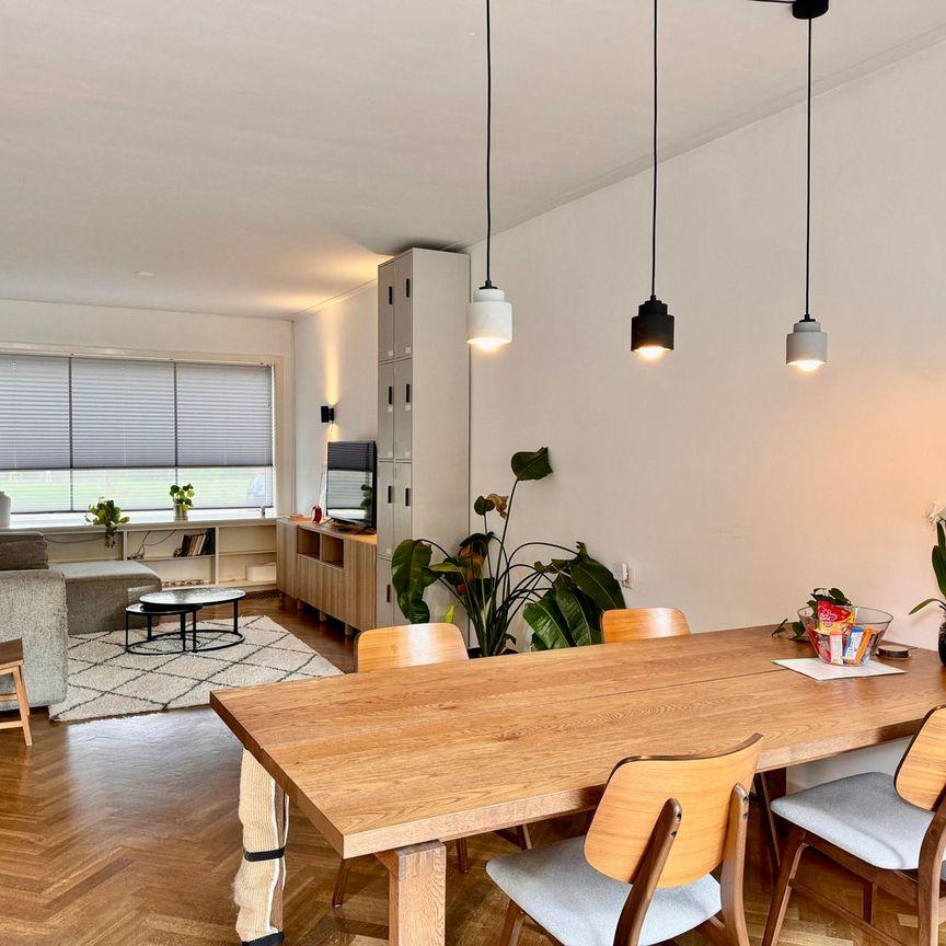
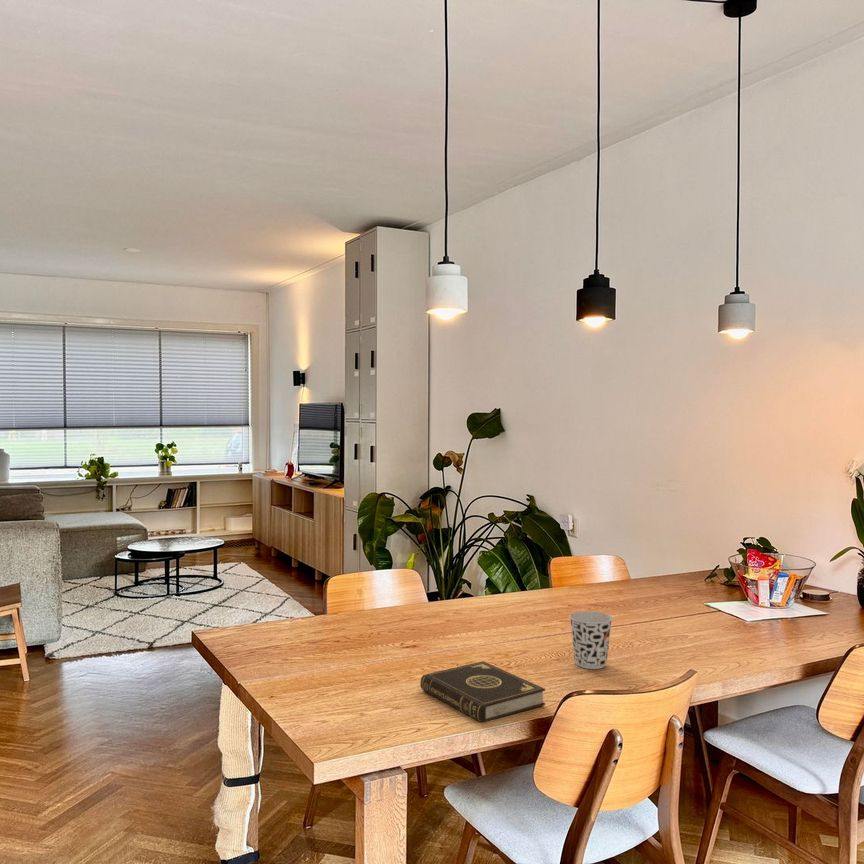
+ book (481, 689)
+ cup (590, 640)
